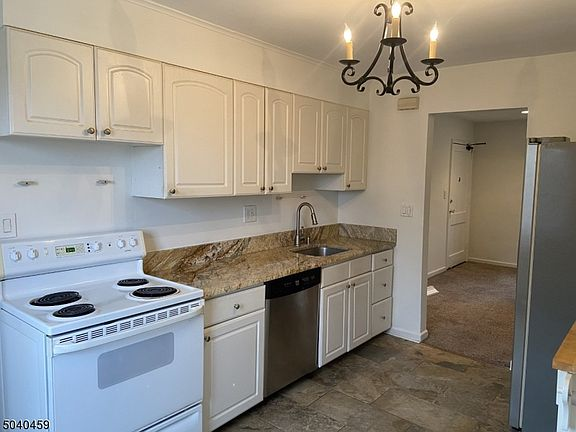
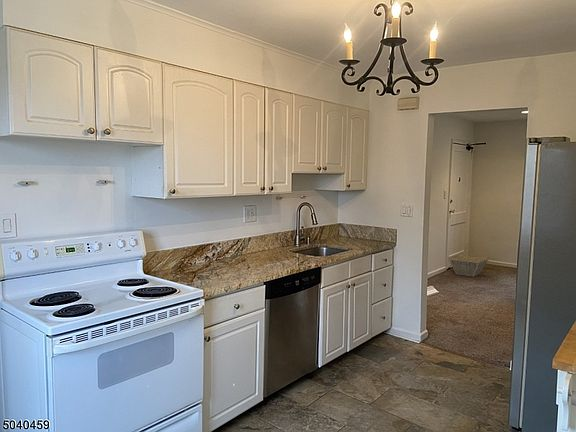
+ basket (467, 266)
